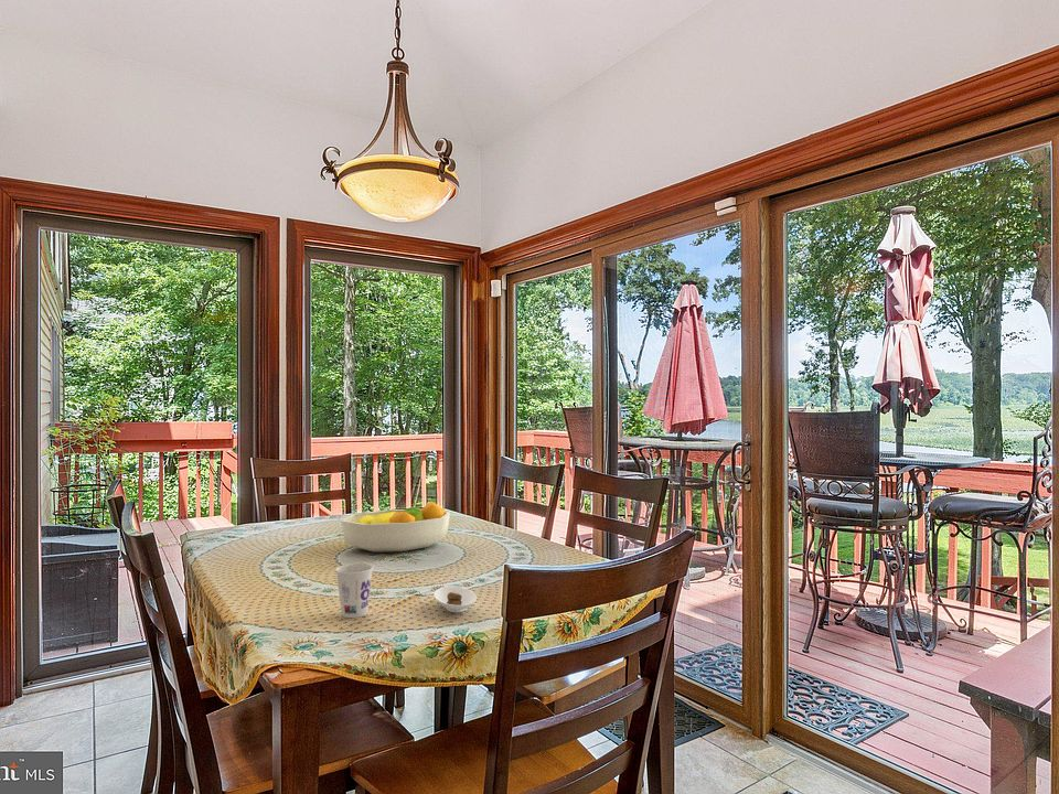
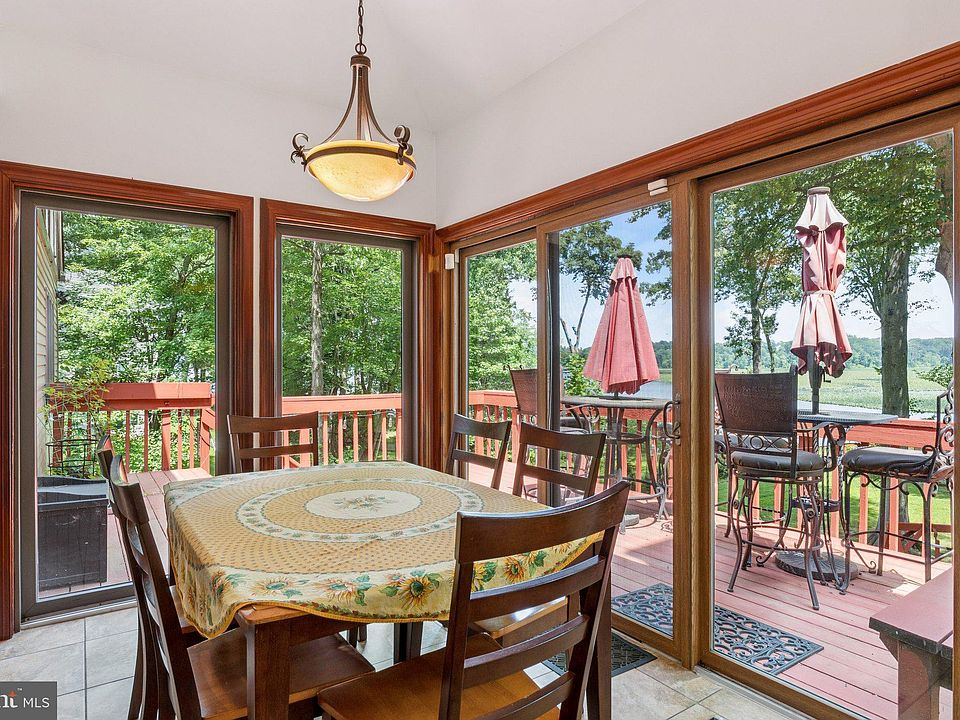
- cup (354, 590)
- saucer (454, 600)
- fruit bowl (397, 524)
